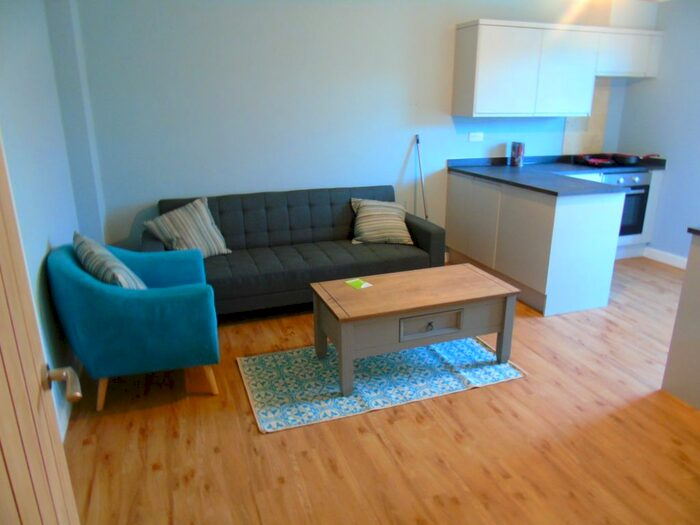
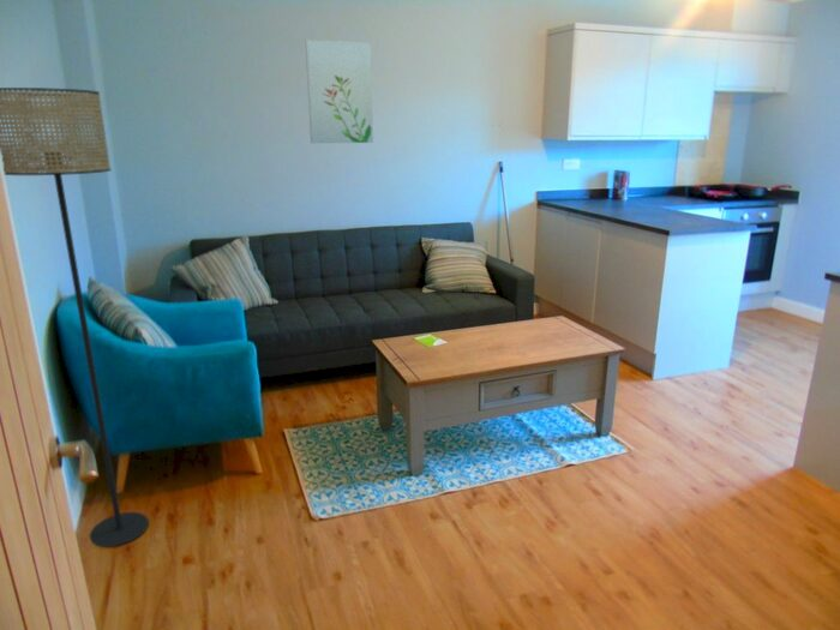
+ floor lamp (85, 335)
+ wall art (340, 92)
